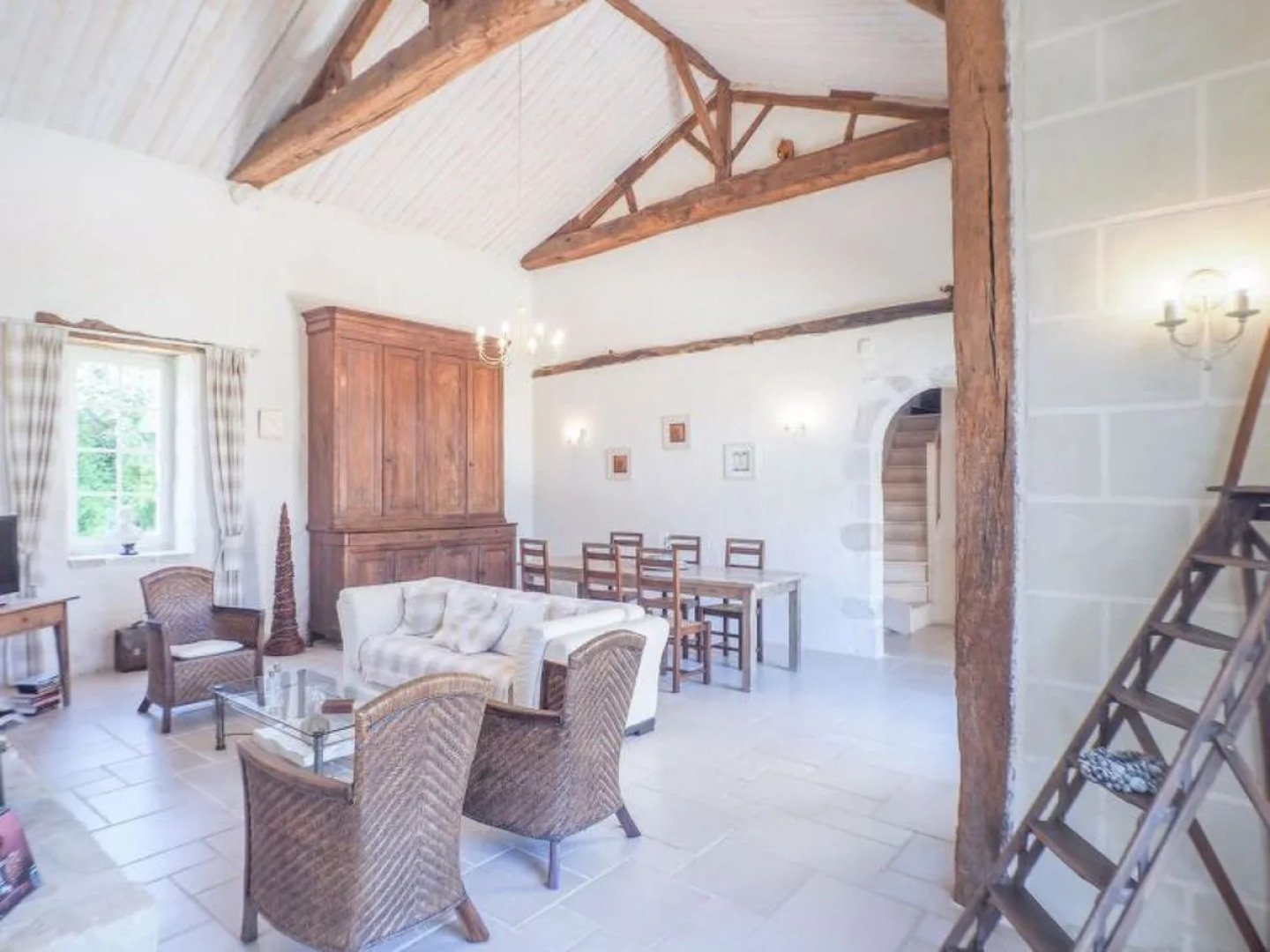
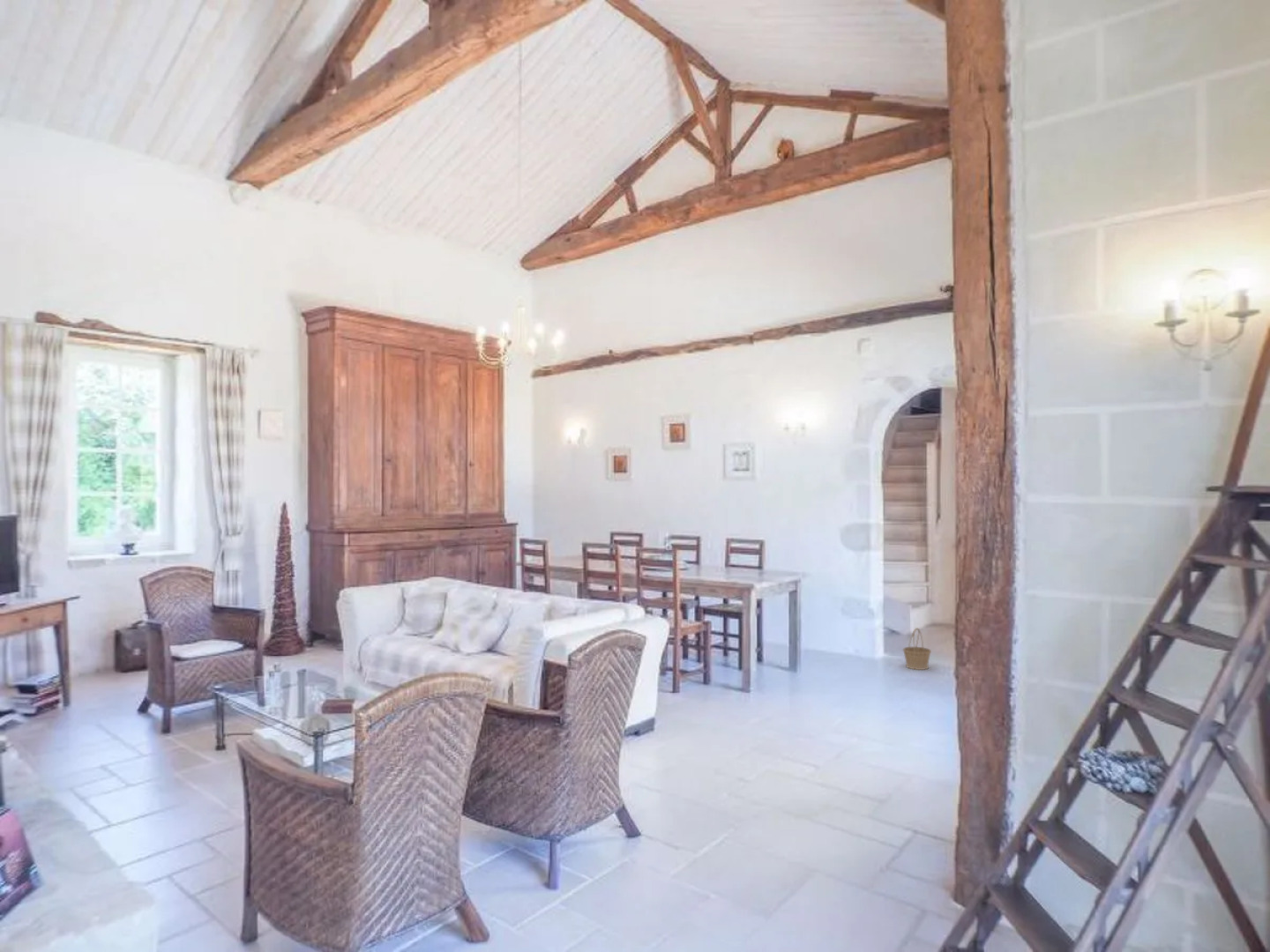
+ basket (916, 647)
